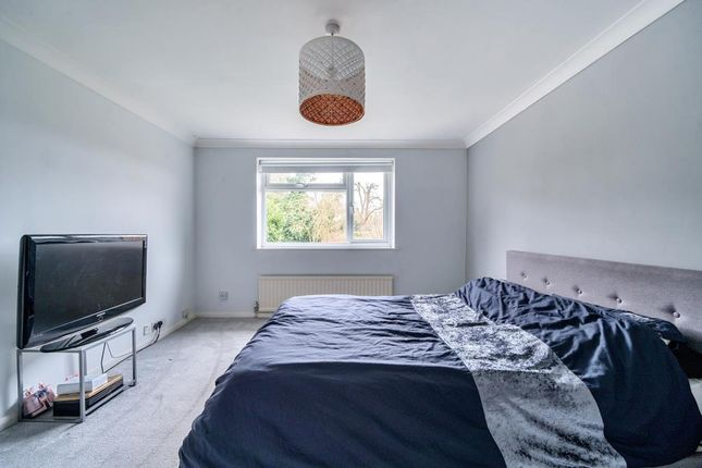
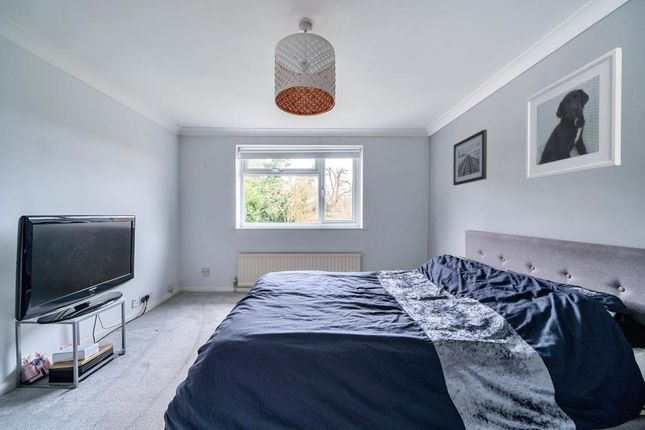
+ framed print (564, 125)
+ wall art (468, 160)
